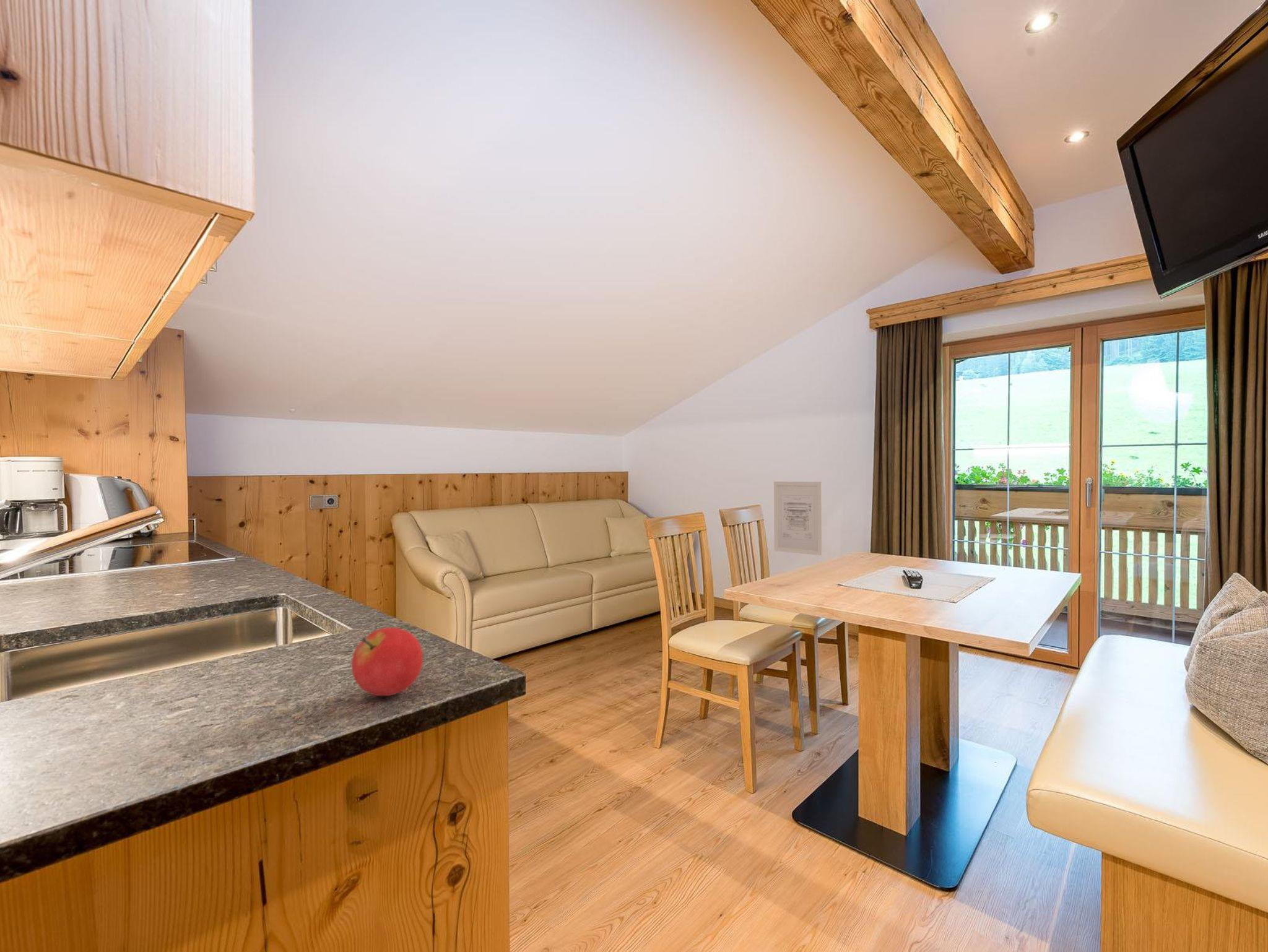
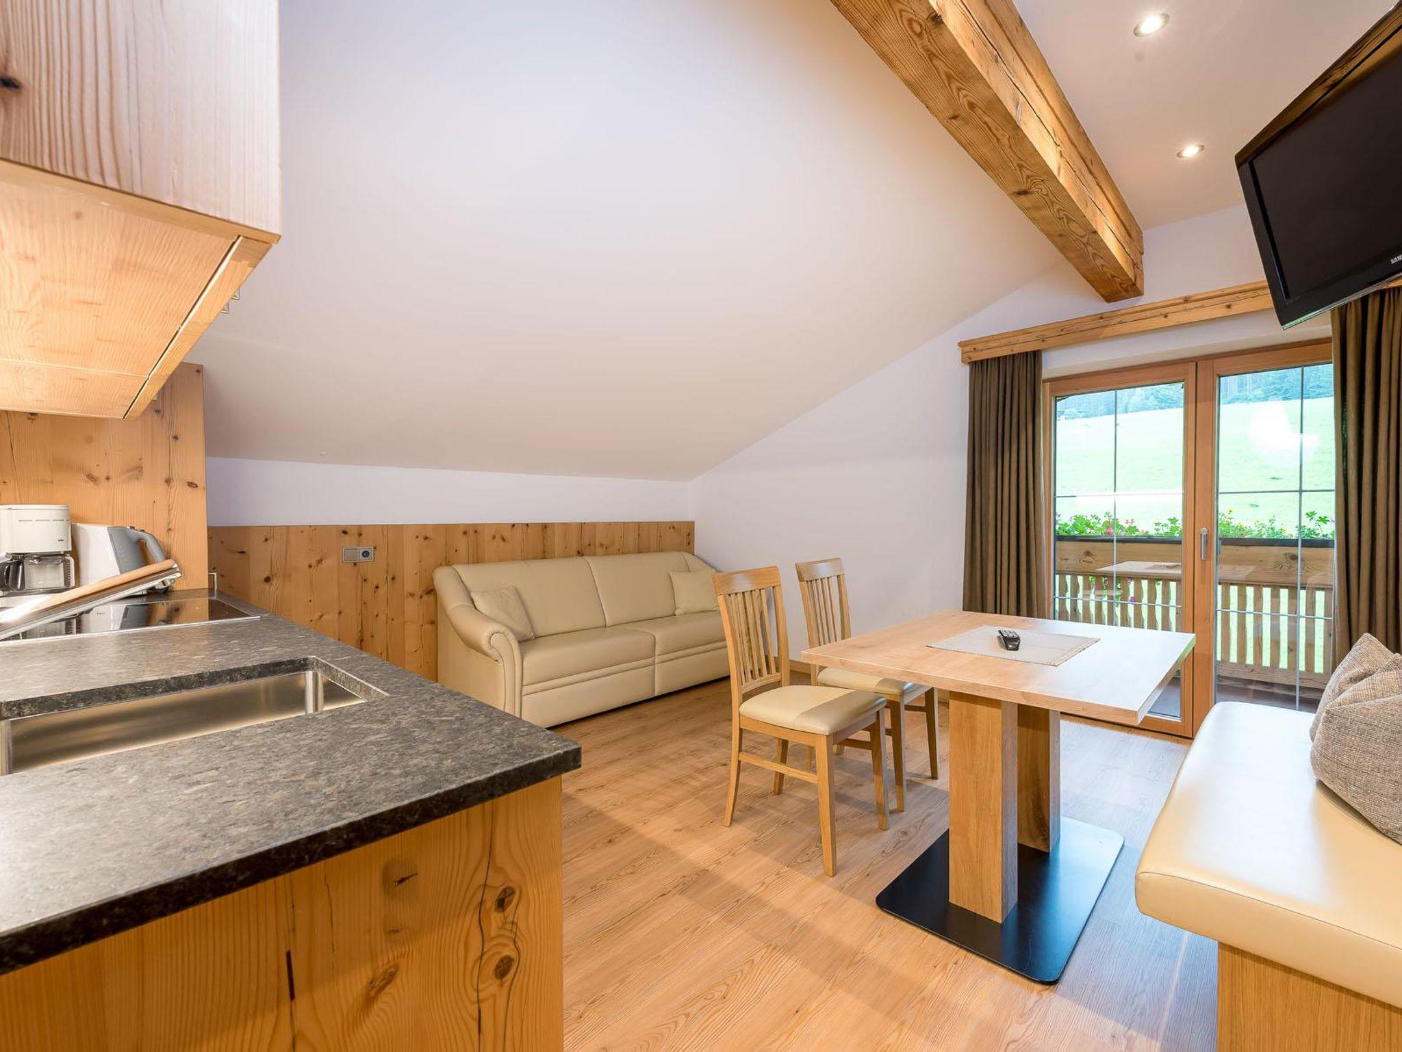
- fruit (388, 661)
- wall art (797, 517)
